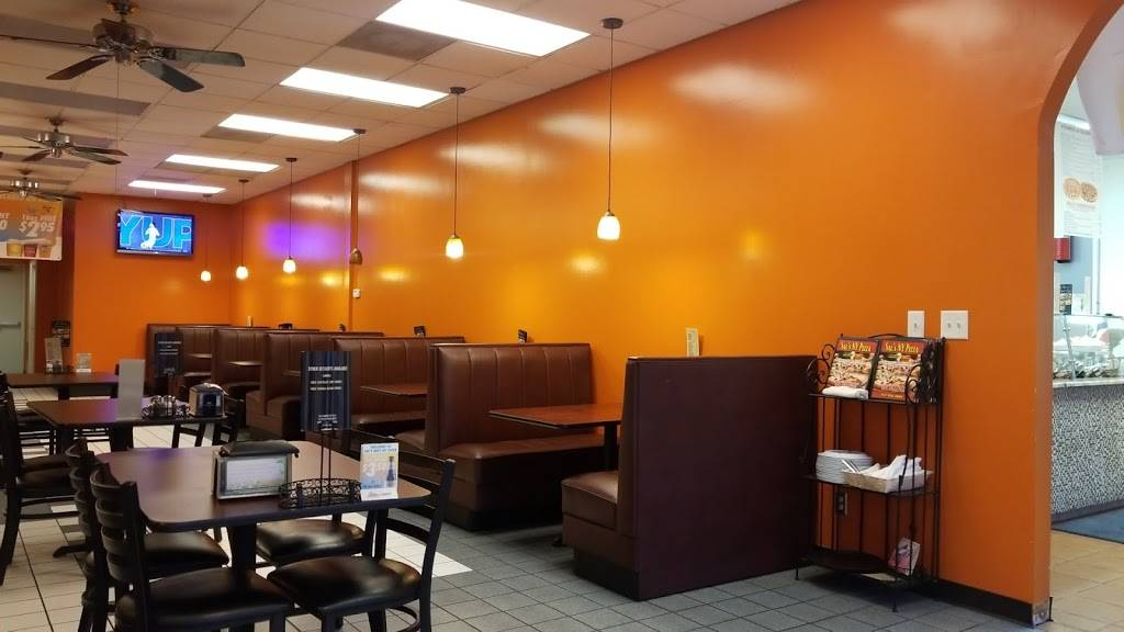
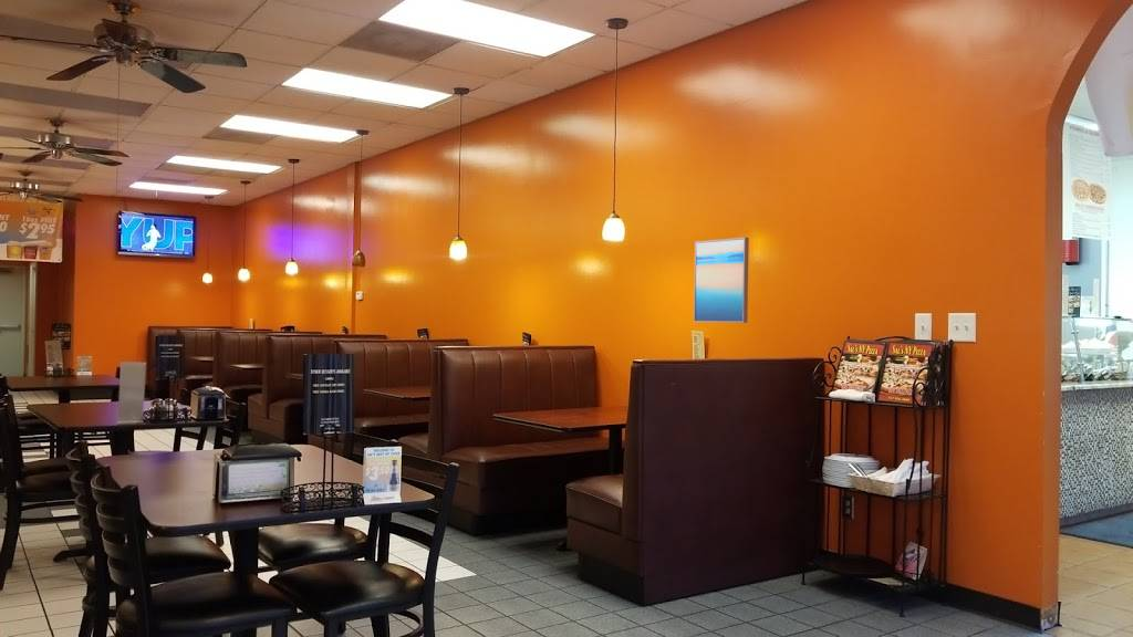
+ wall art (720, 281)
